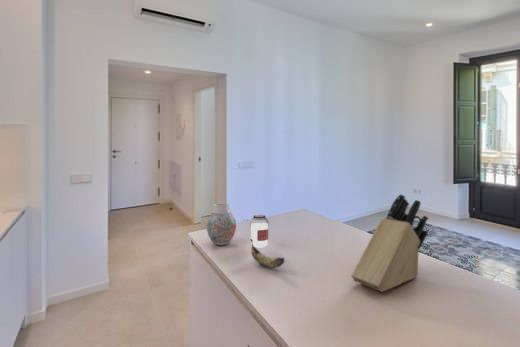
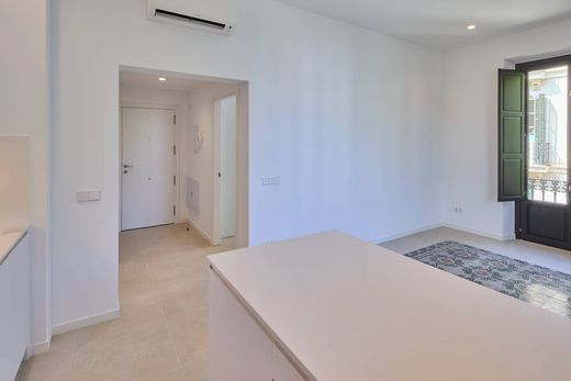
- vase (221, 224)
- banana (267, 256)
- jar (259, 231)
- knife block (393, 237)
